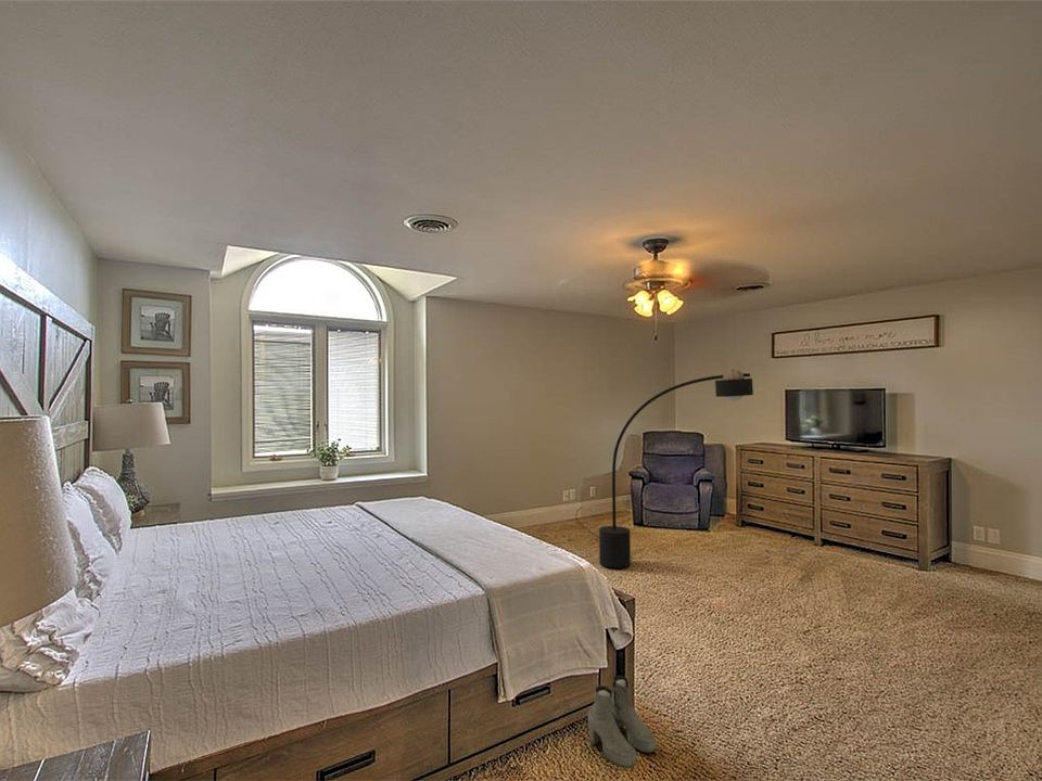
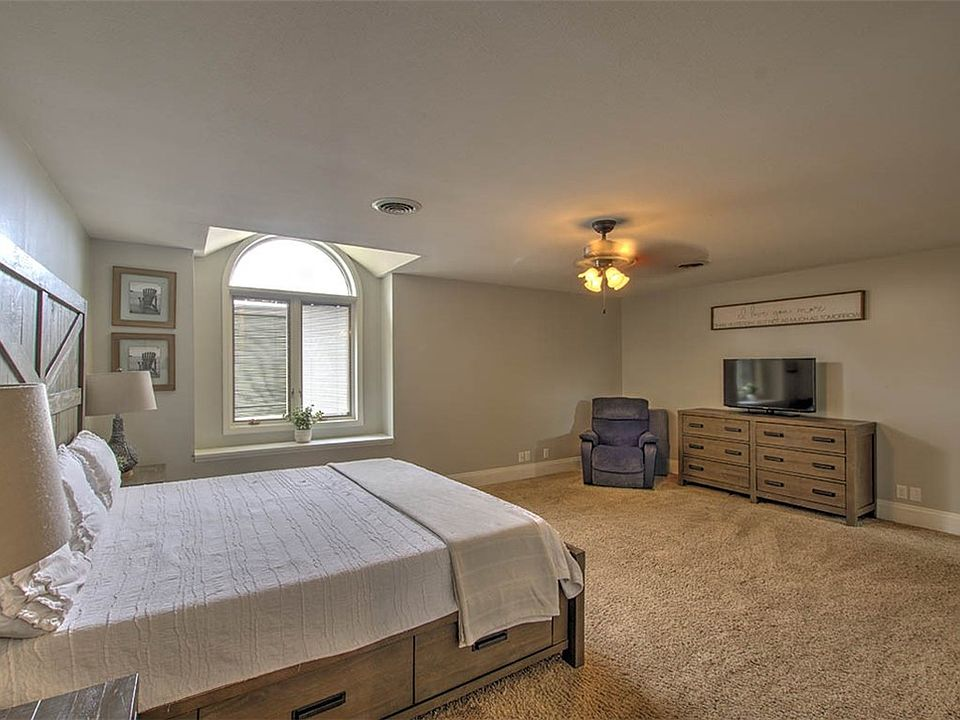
- floor lamp (617, 452)
- boots (621, 717)
